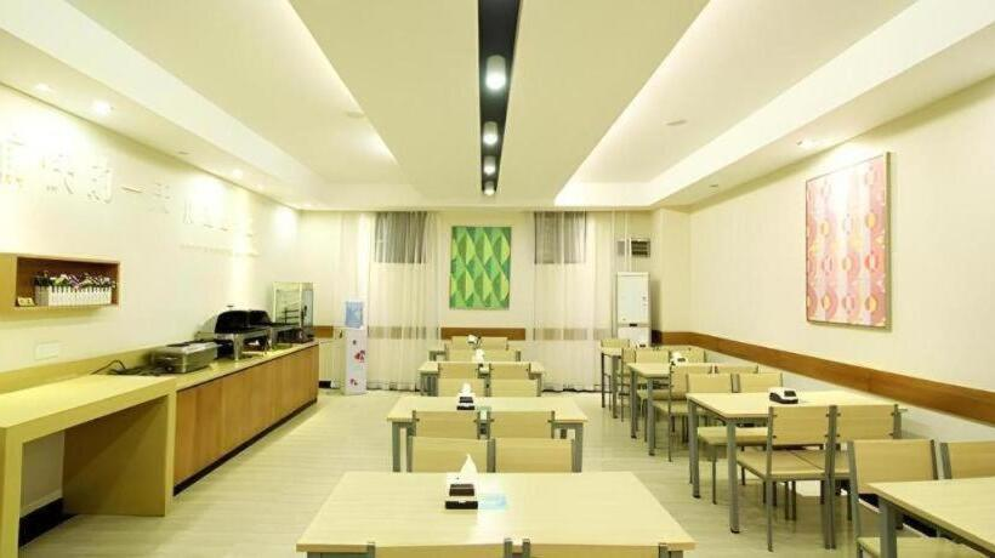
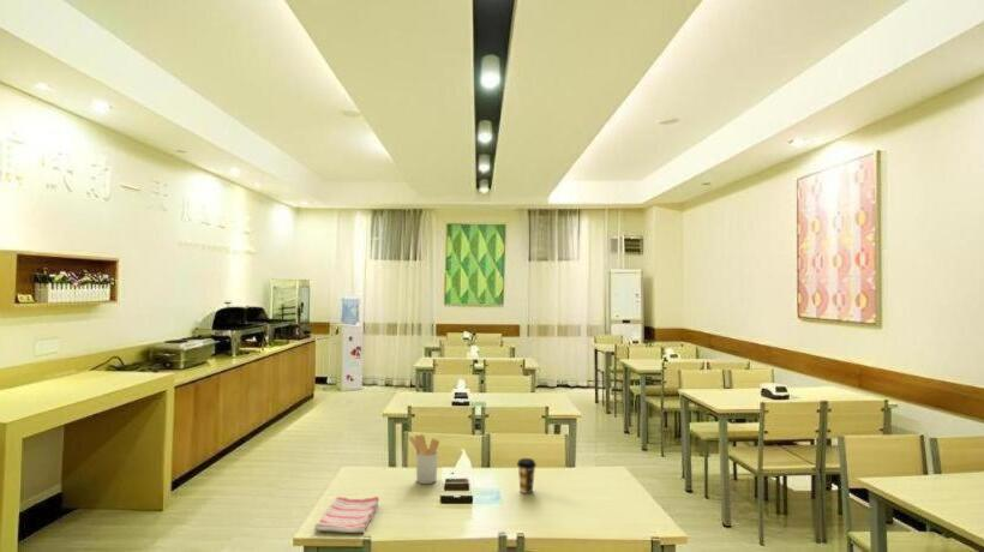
+ dish towel (348, 512)
+ coffee cup (526, 475)
+ utensil holder (422, 457)
